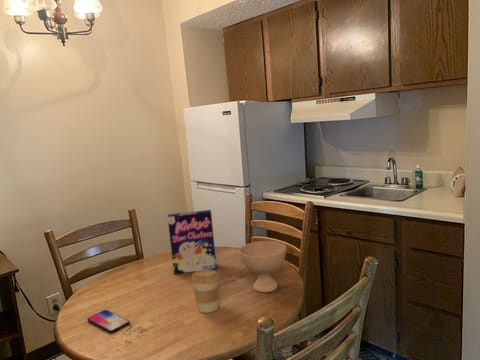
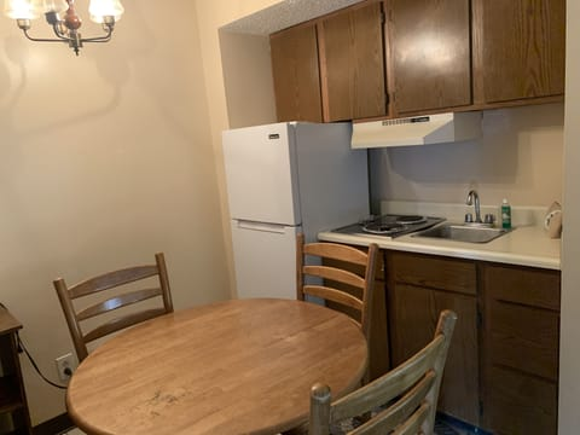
- cereal box (192, 241)
- coffee cup (206, 289)
- smartphone (108, 320)
- bowl (263, 267)
